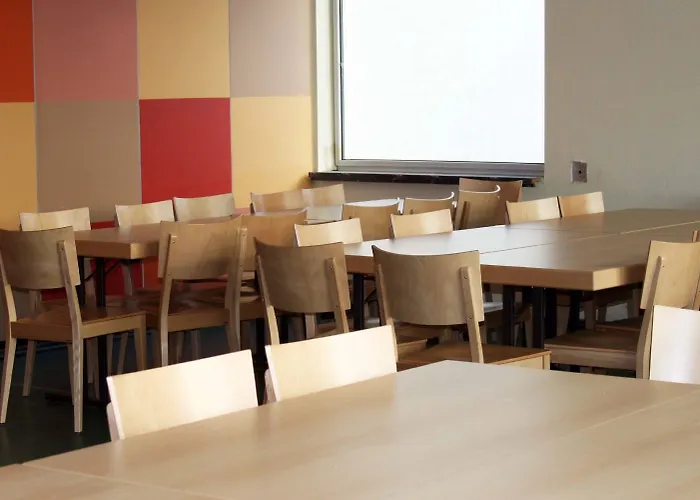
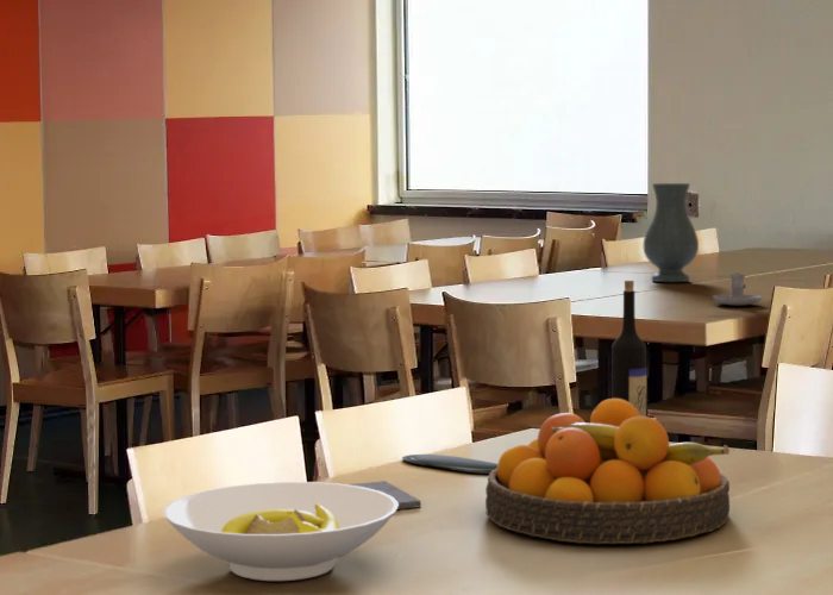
+ candle holder (737, 288)
+ bowl (281, 532)
+ notepad (346, 484)
+ wine bottle (628, 367)
+ fruit bowl (606, 462)
+ oval tray (455, 463)
+ vase (670, 232)
